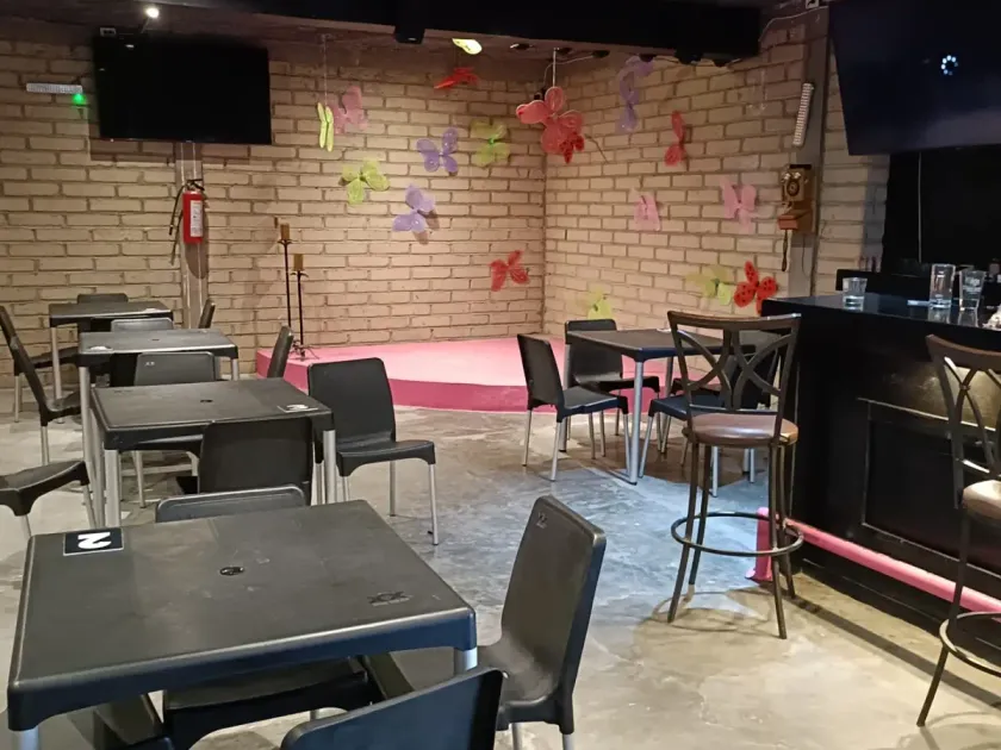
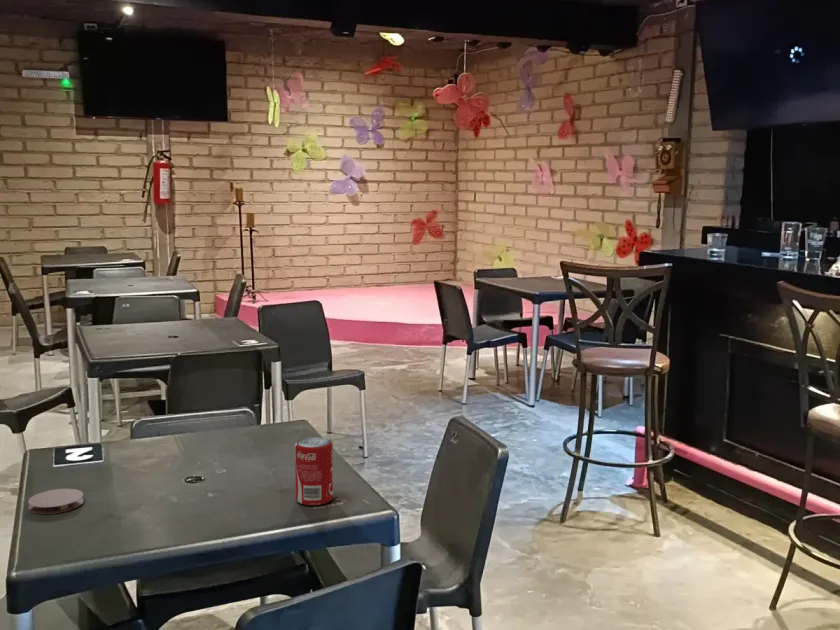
+ beverage can (314, 470)
+ coaster (56, 500)
